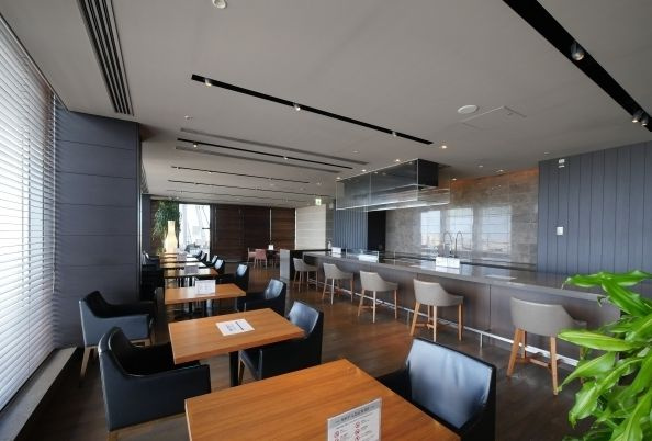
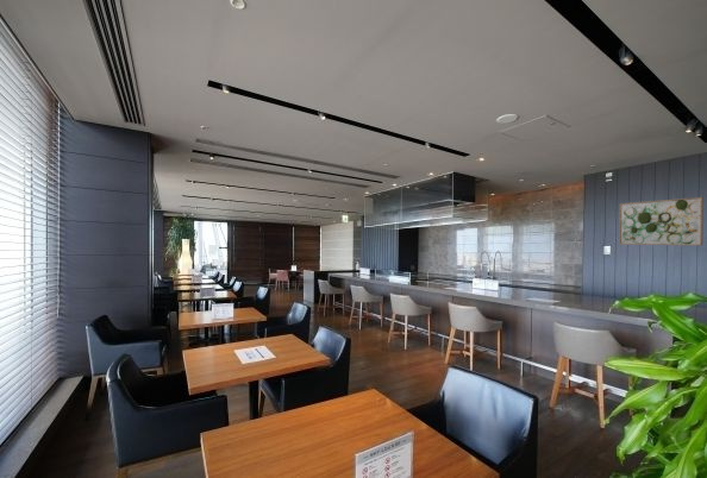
+ wall art (657, 222)
